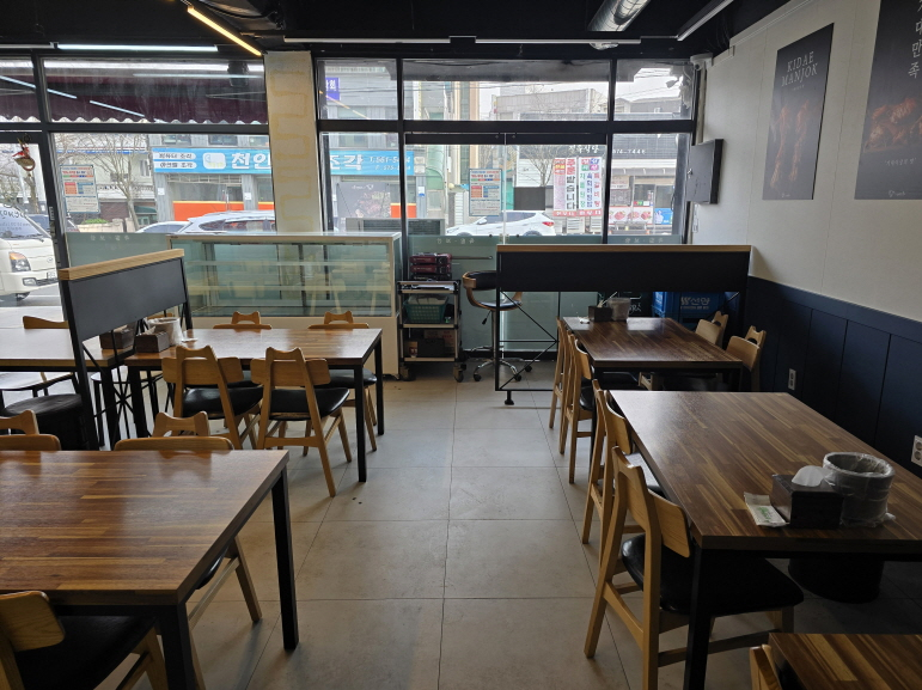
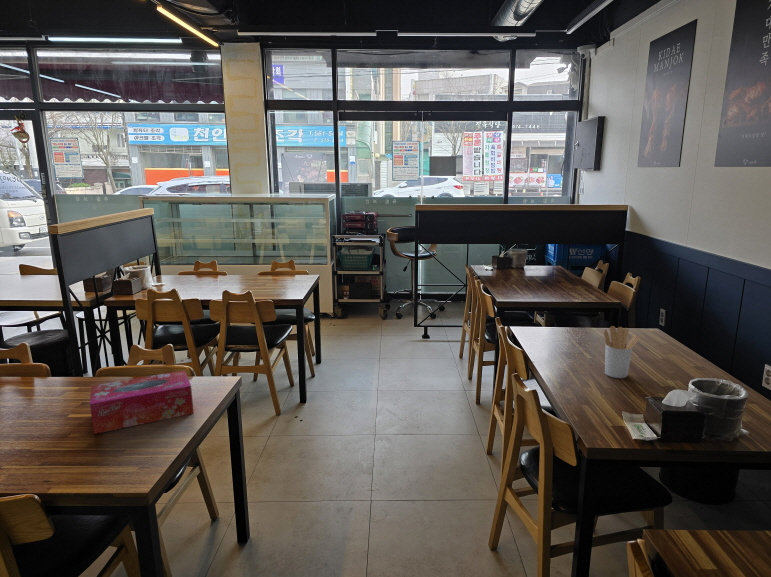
+ tissue box (142, 399)
+ utensil holder (617, 350)
